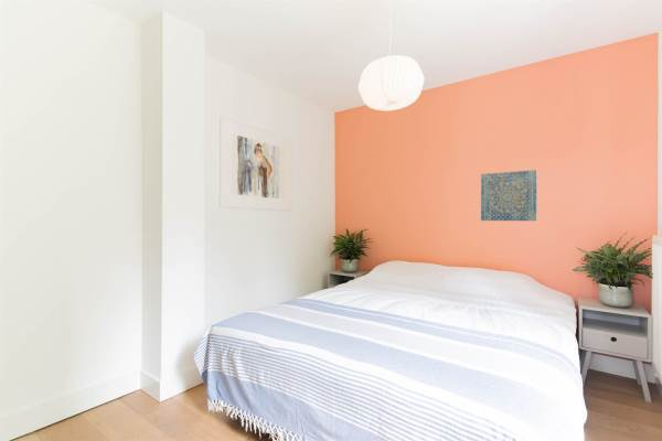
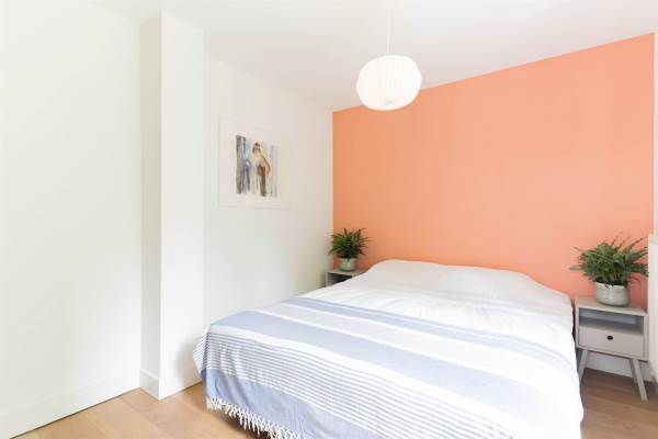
- wall art (508, 196)
